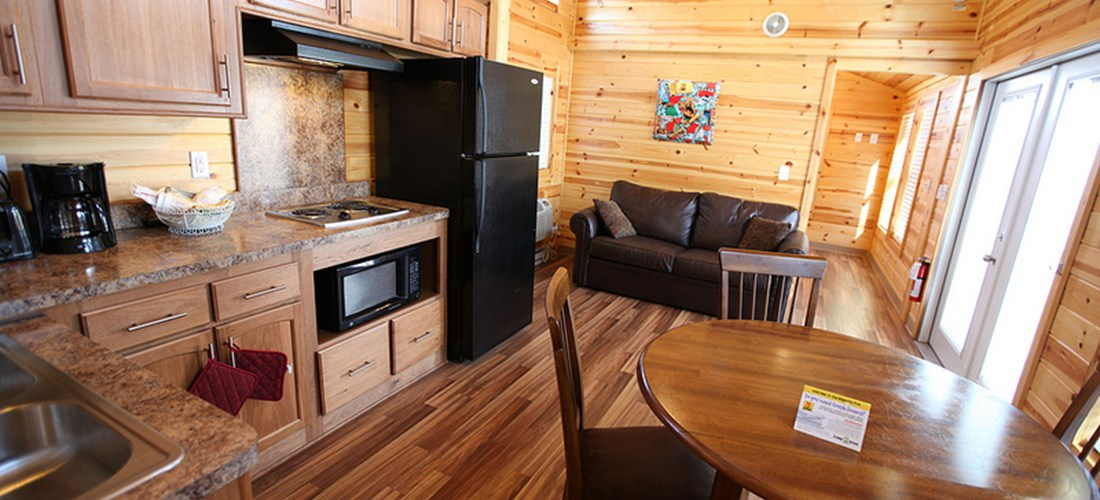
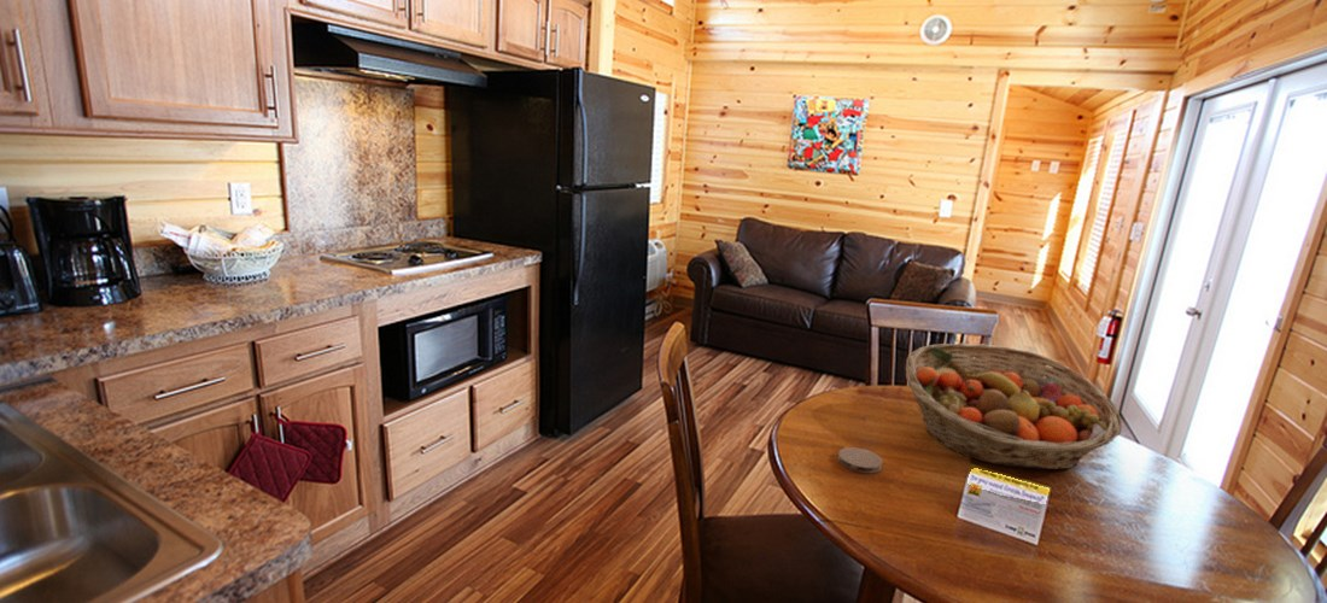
+ fruit basket (1004, 403)
+ coaster (859, 459)
